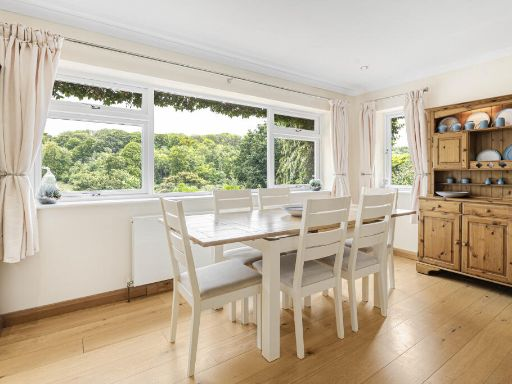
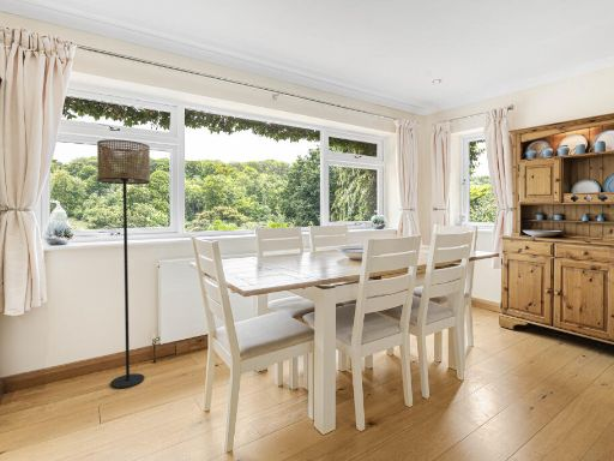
+ floor lamp (126, 263)
